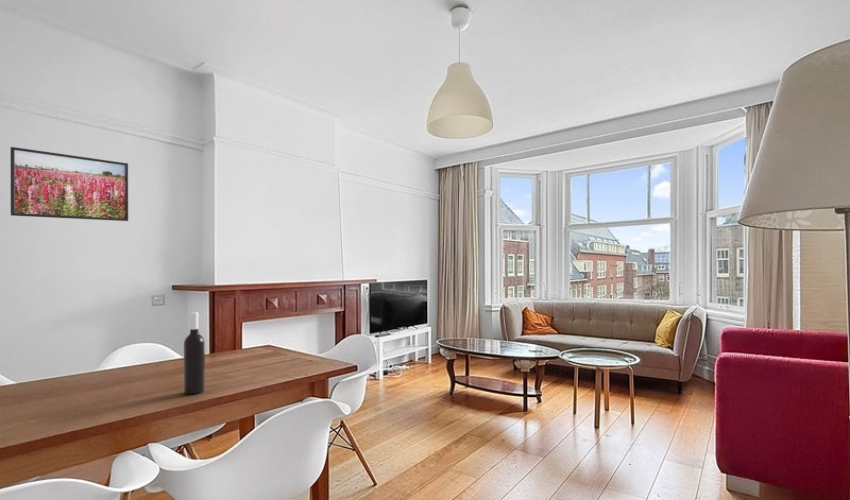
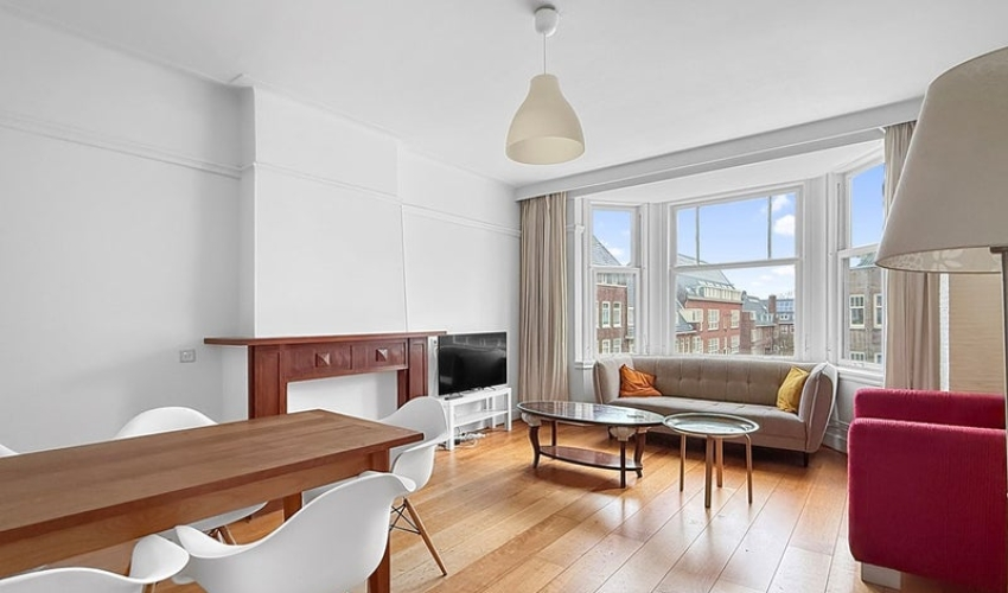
- wine bottle (194, 352)
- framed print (74, 187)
